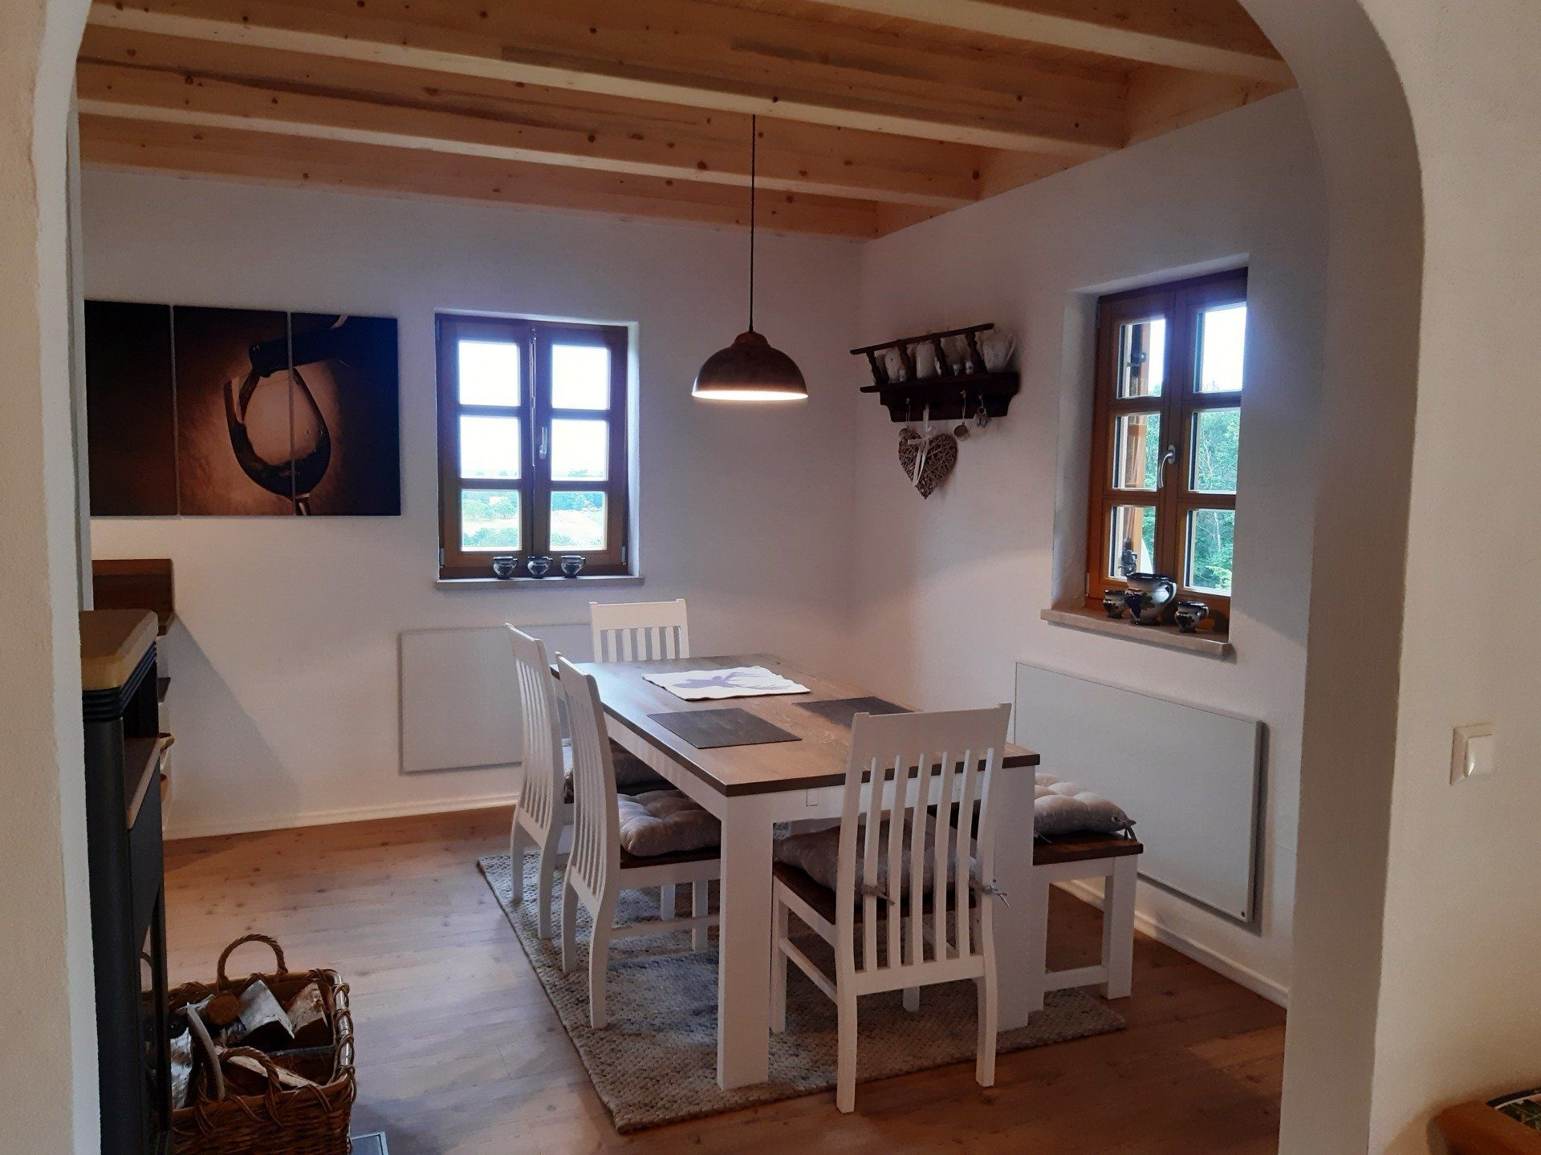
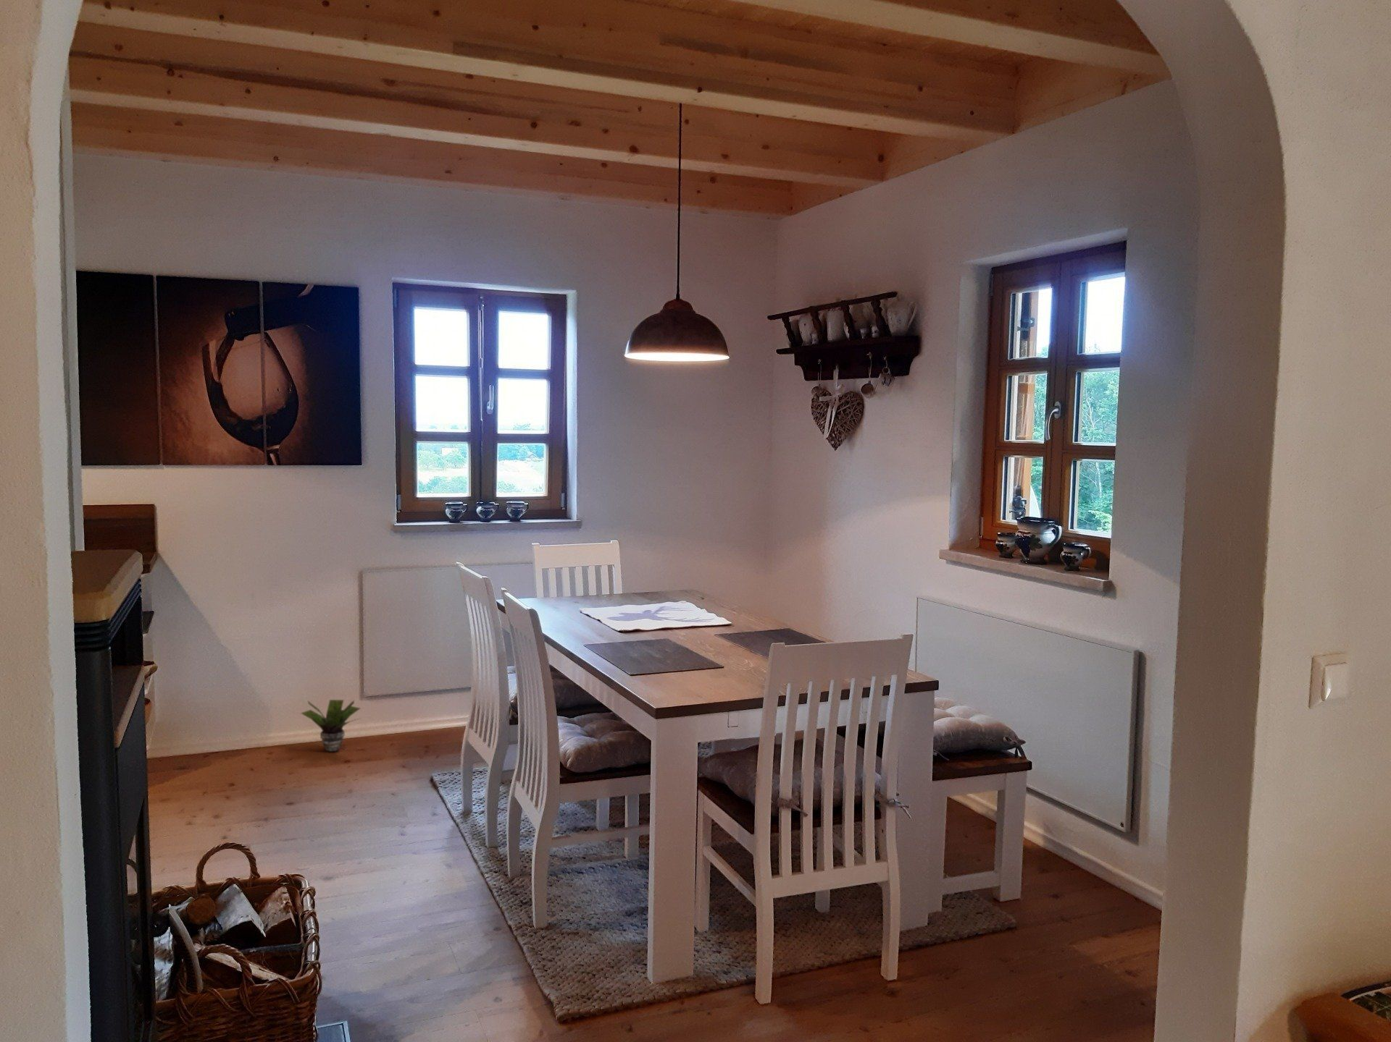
+ potted plant (333, 725)
